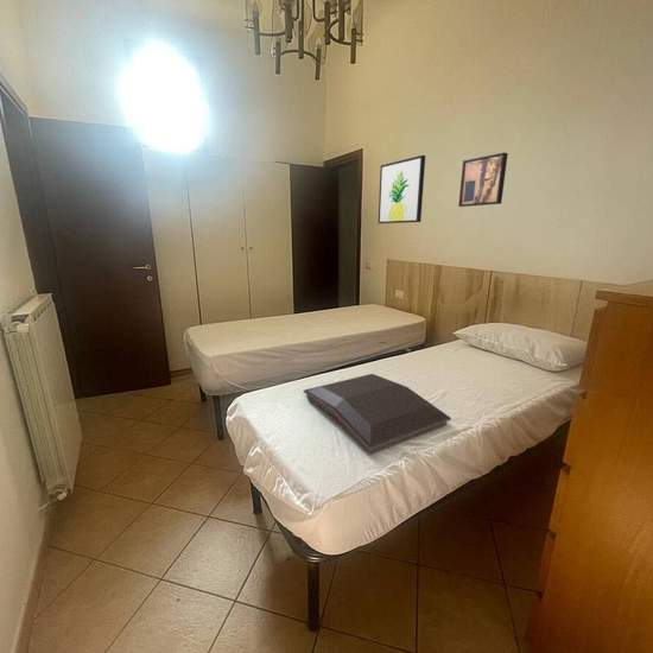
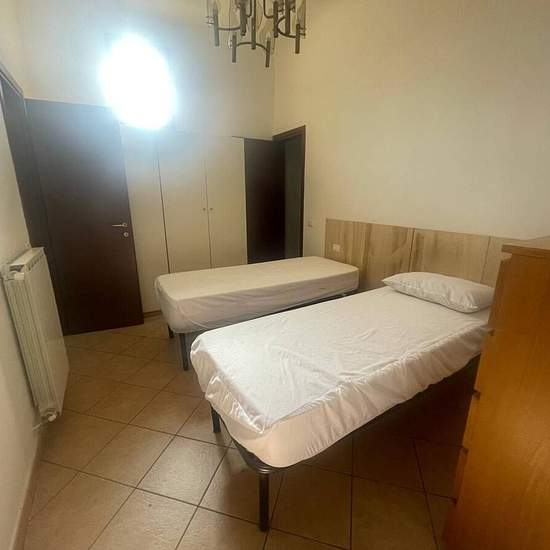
- wall art (399, 192)
- serving tray (370, 400)
- wall art (481, 180)
